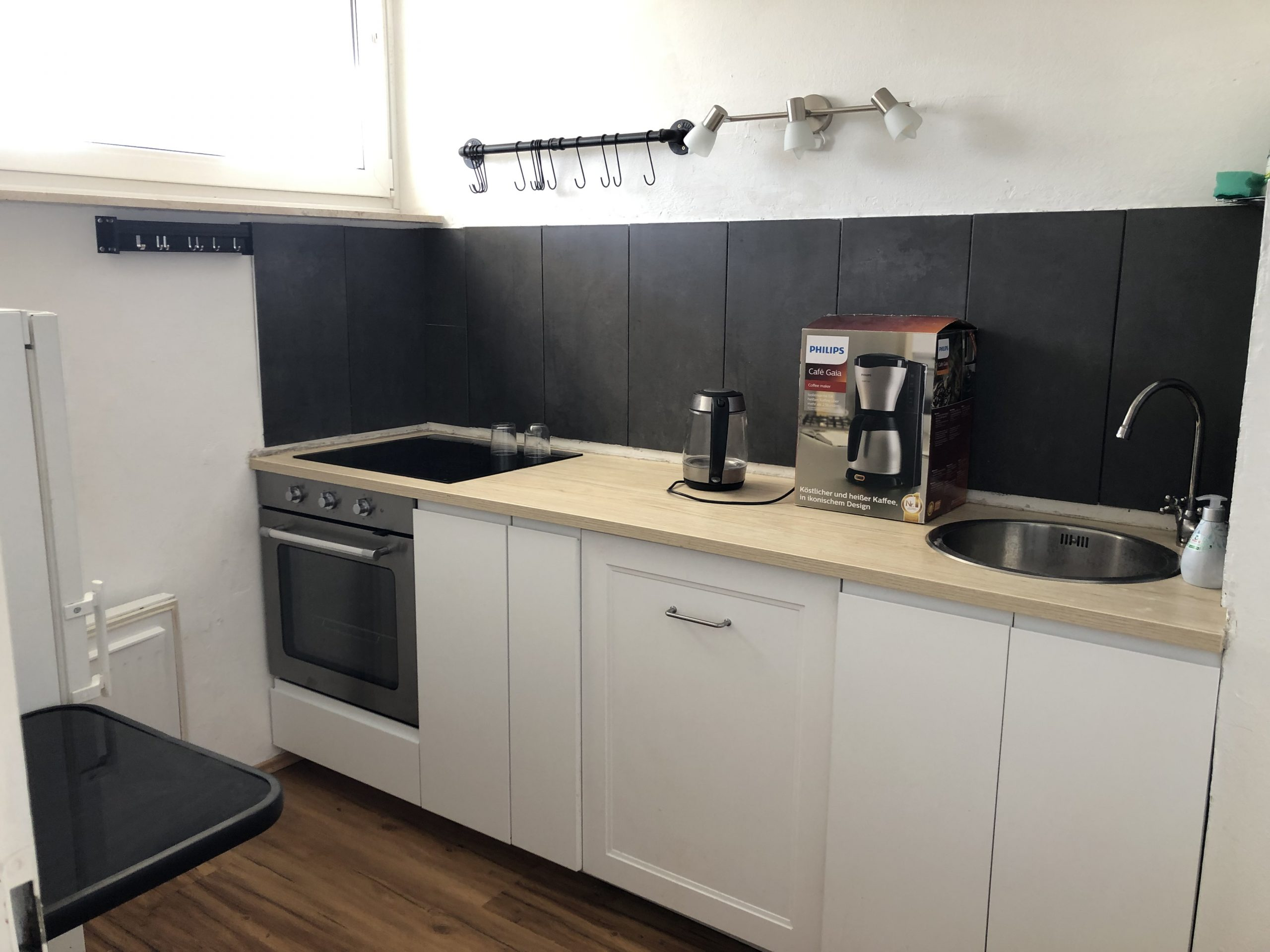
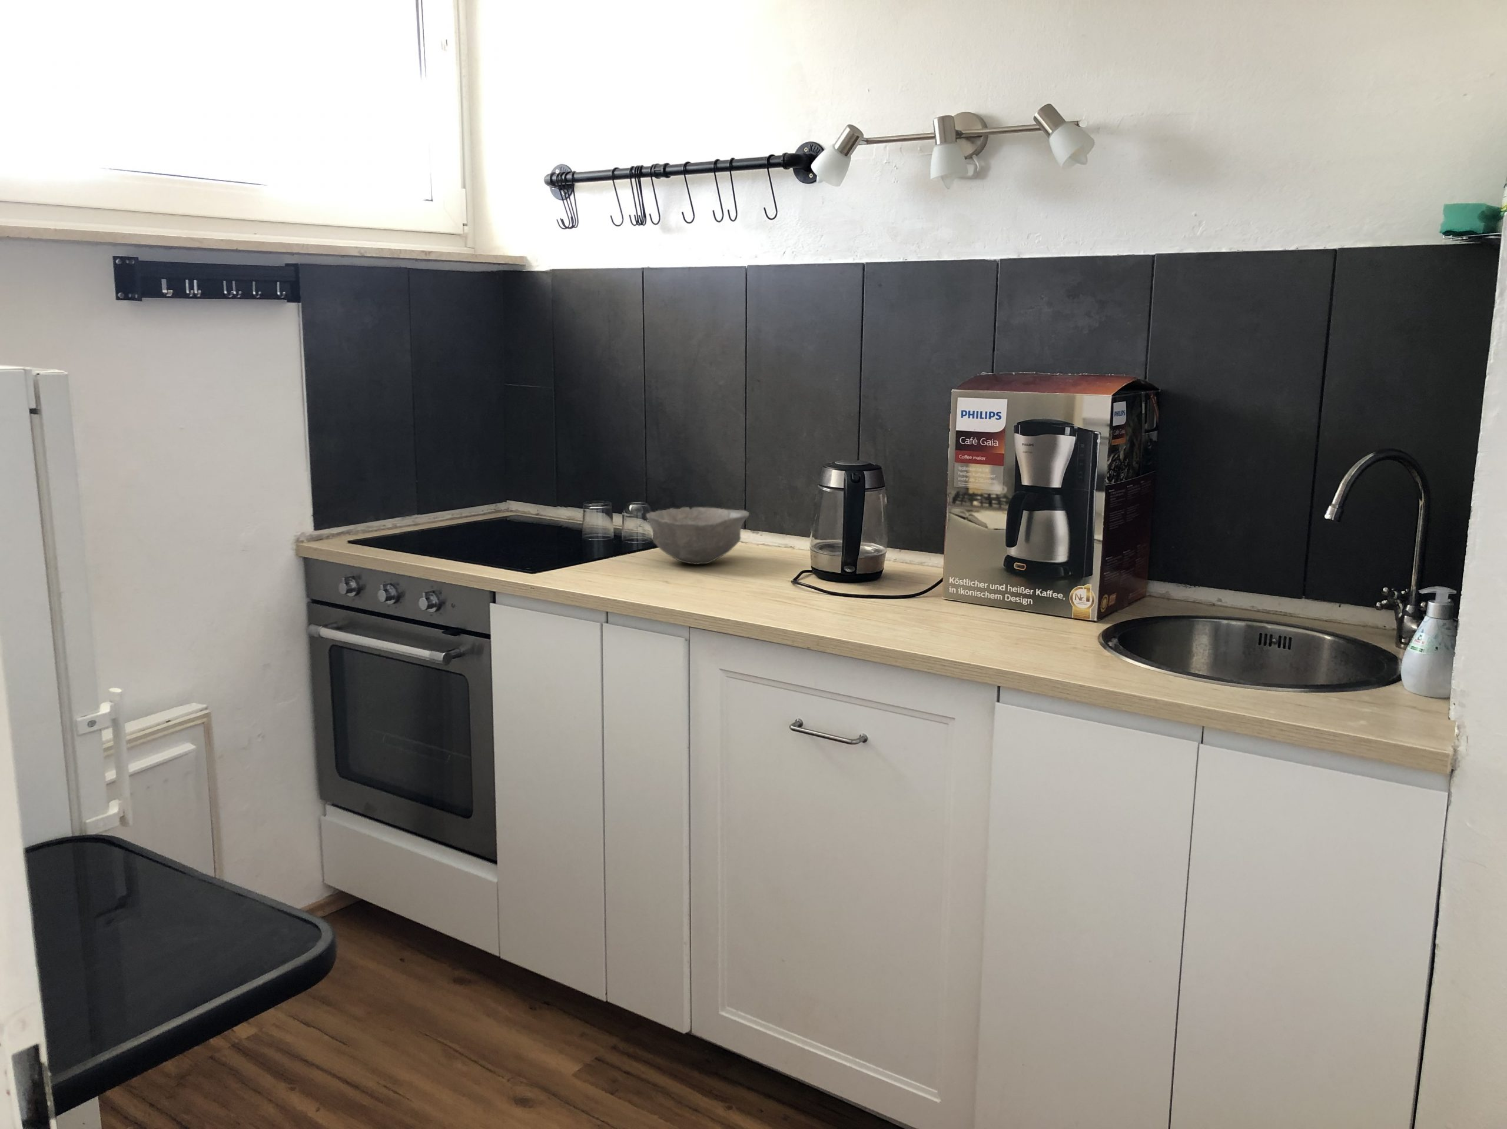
+ bowl (697, 537)
